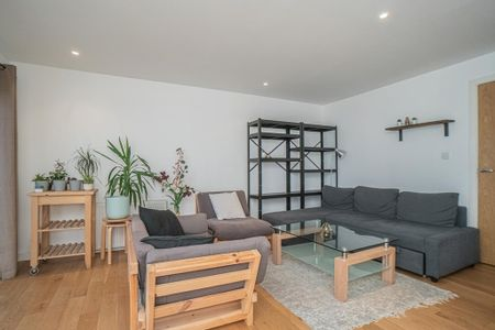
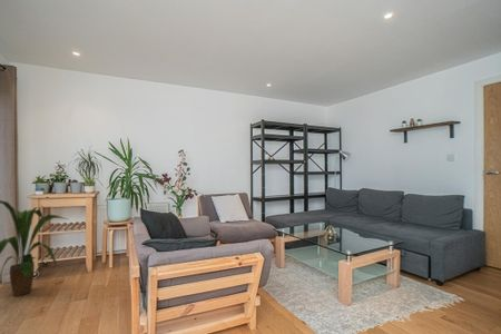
+ house plant (31, 243)
